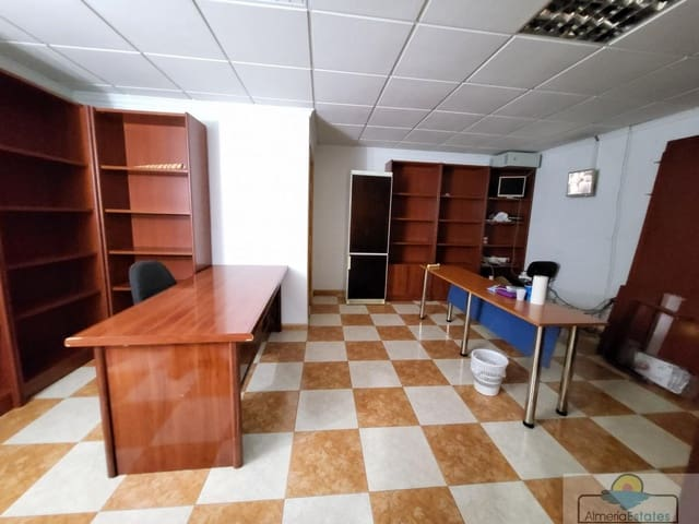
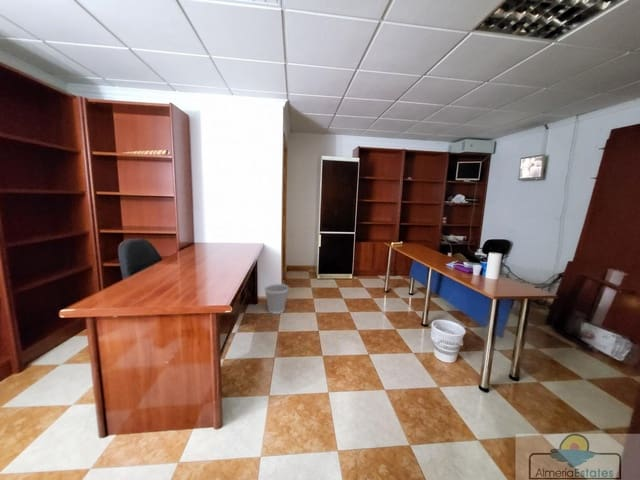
+ wastebasket (276, 299)
